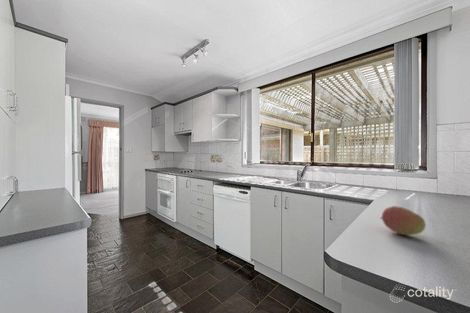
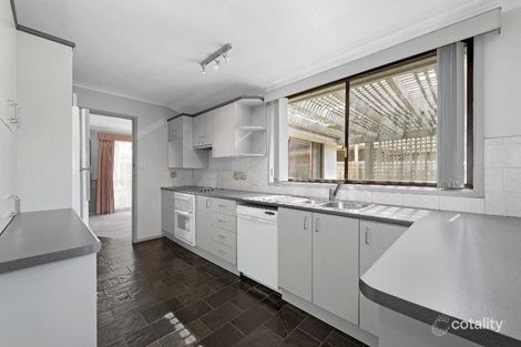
- fruit (401, 220)
